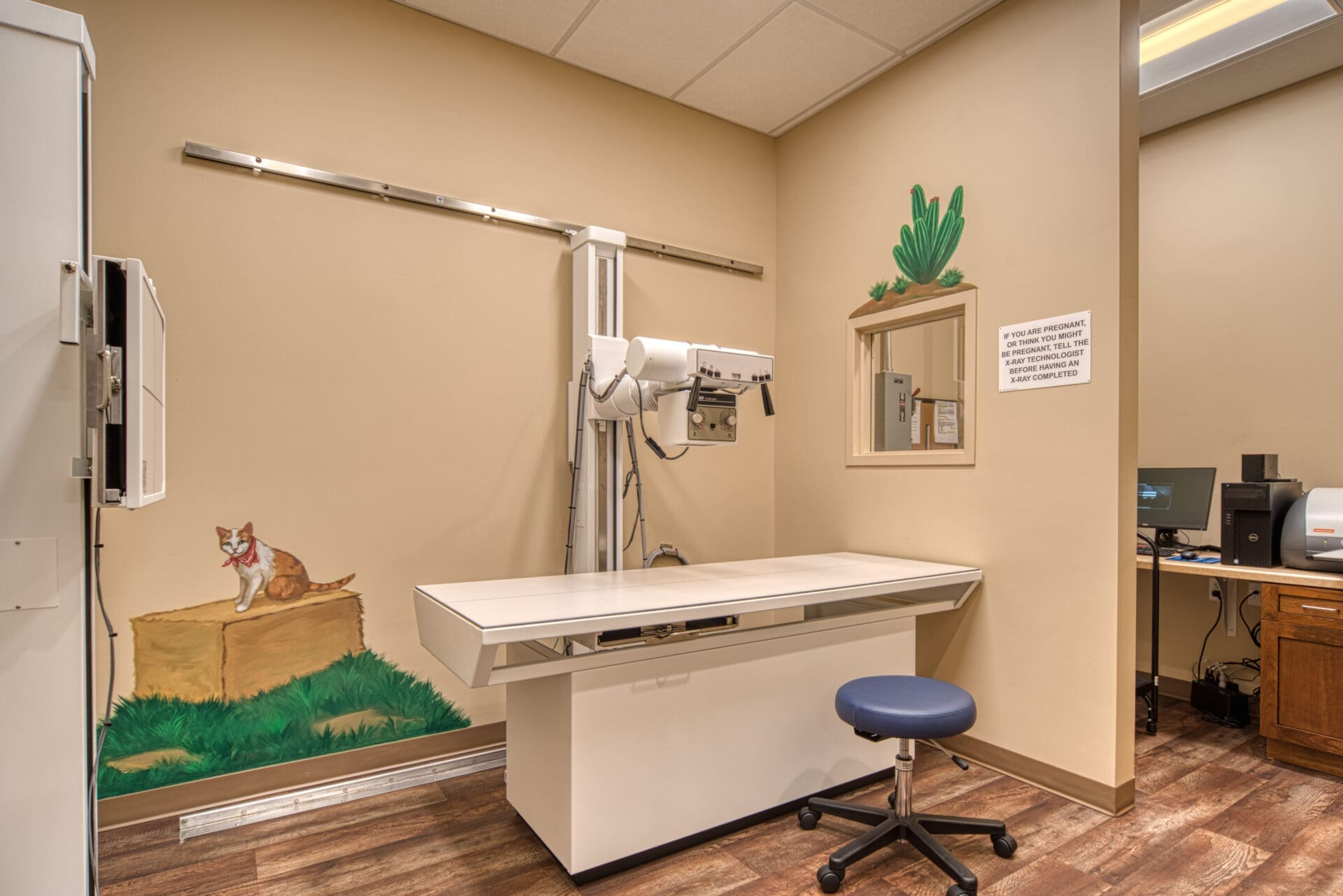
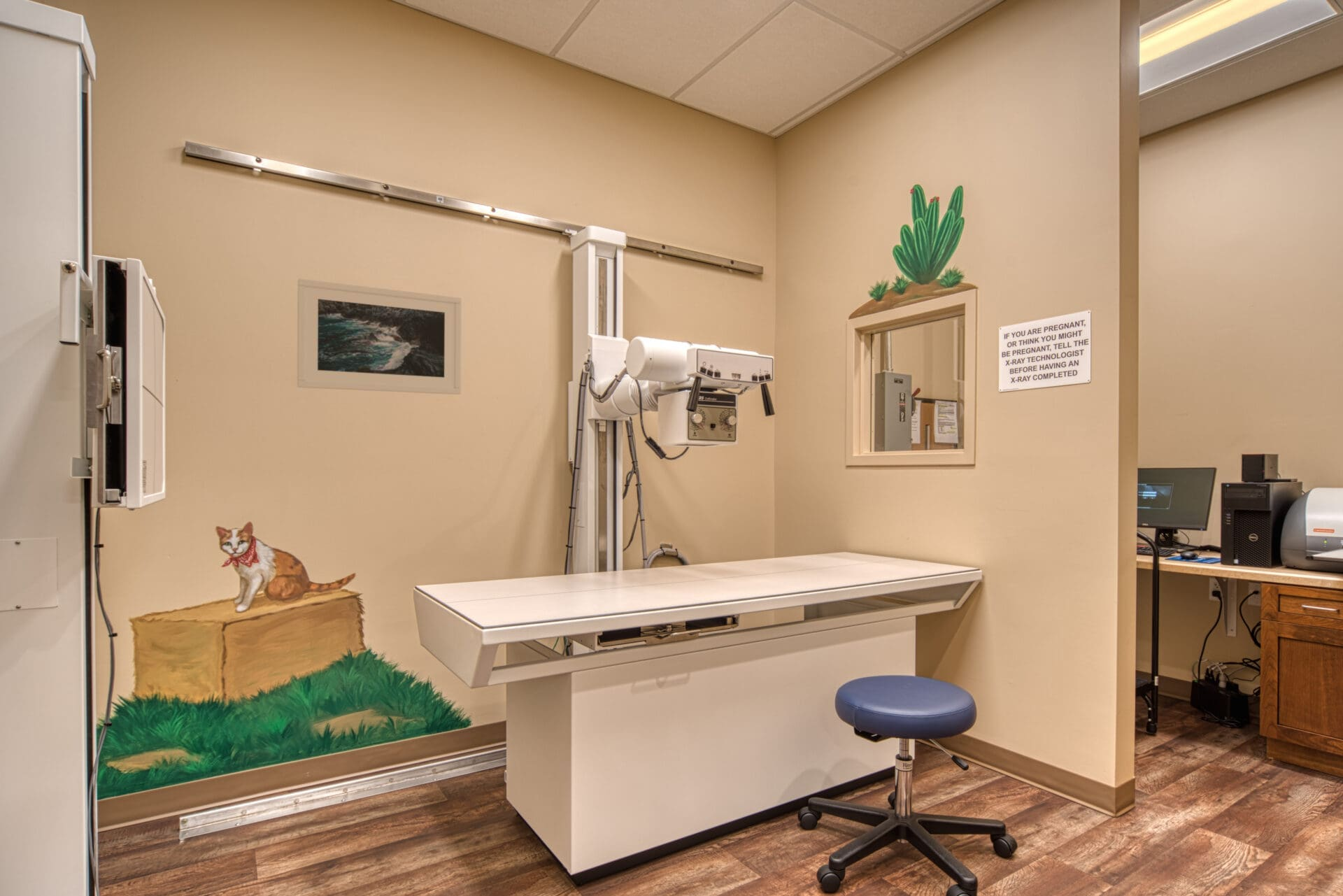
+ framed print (383, 340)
